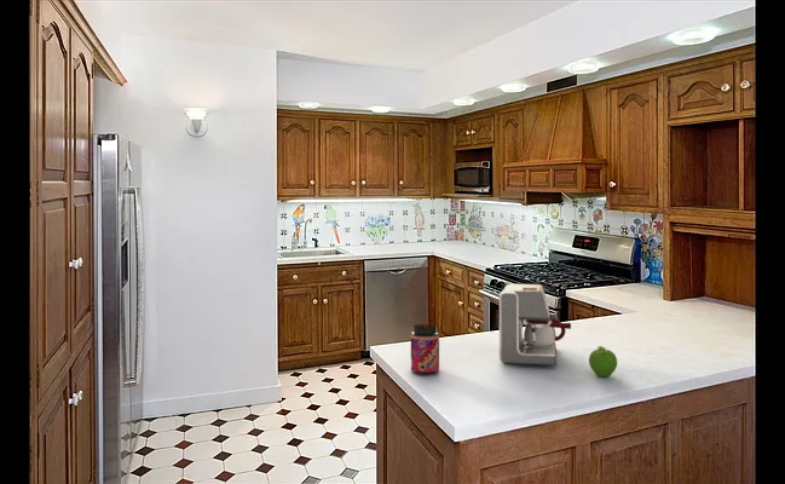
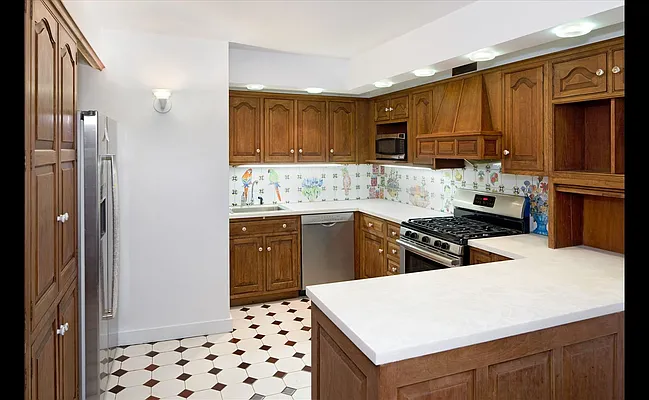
- coffee maker (526, 321)
- jar (425, 348)
- fruit (602, 361)
